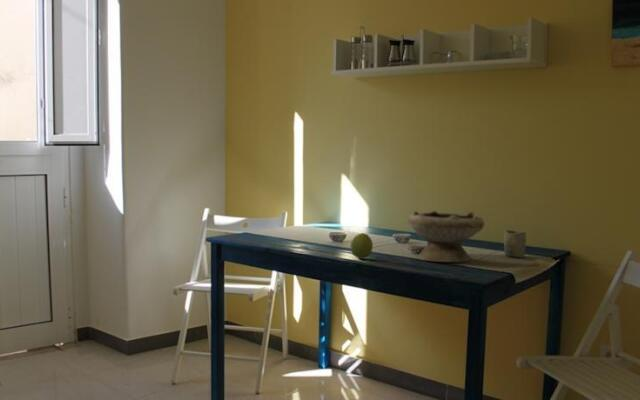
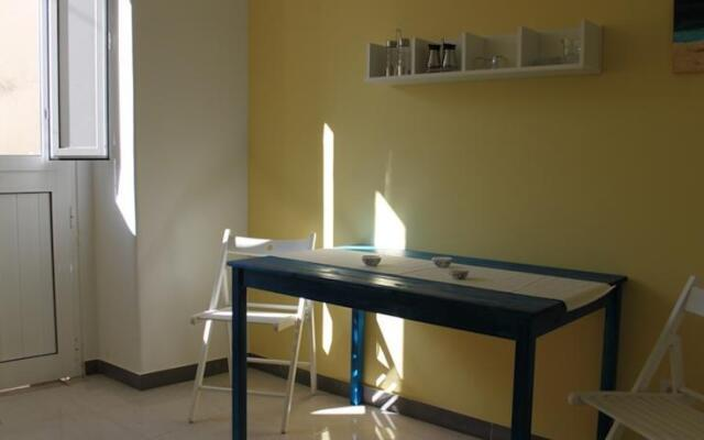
- fruit (361, 245)
- bowl (445, 235)
- cup (514, 243)
